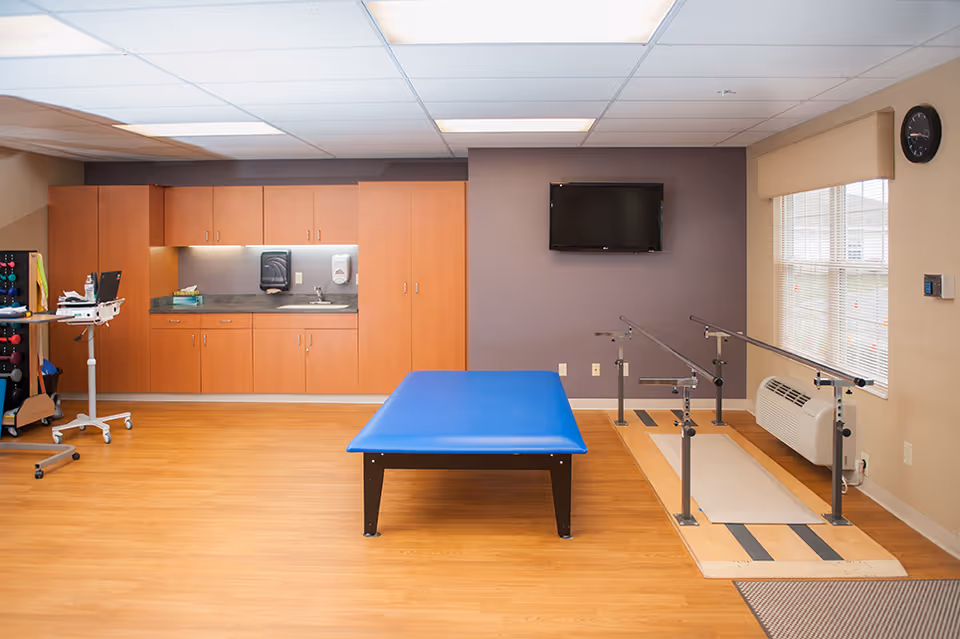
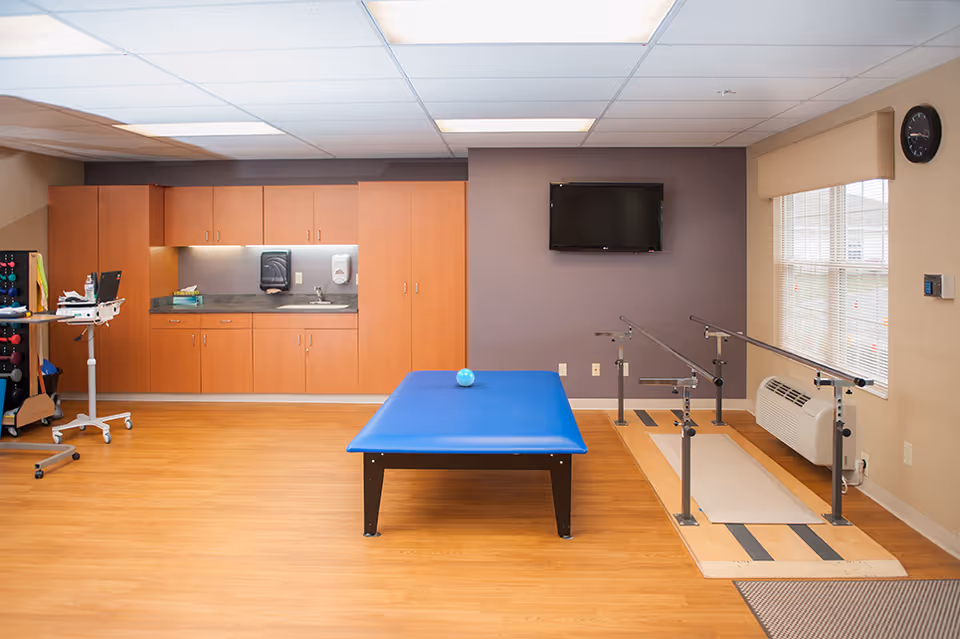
+ ball (465, 377)
